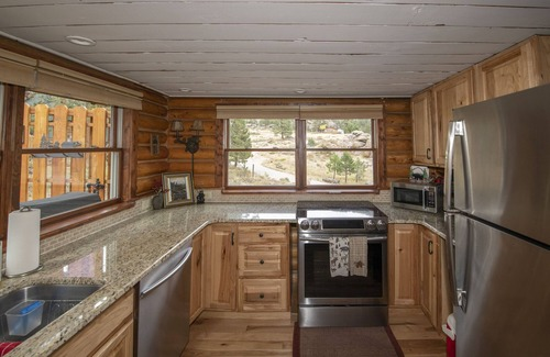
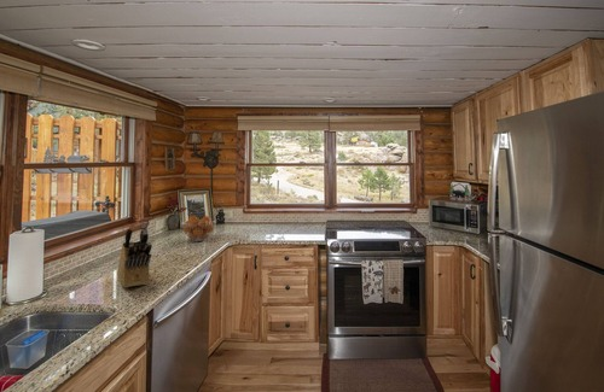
+ knife block (134, 253)
+ fruit basket (198, 228)
